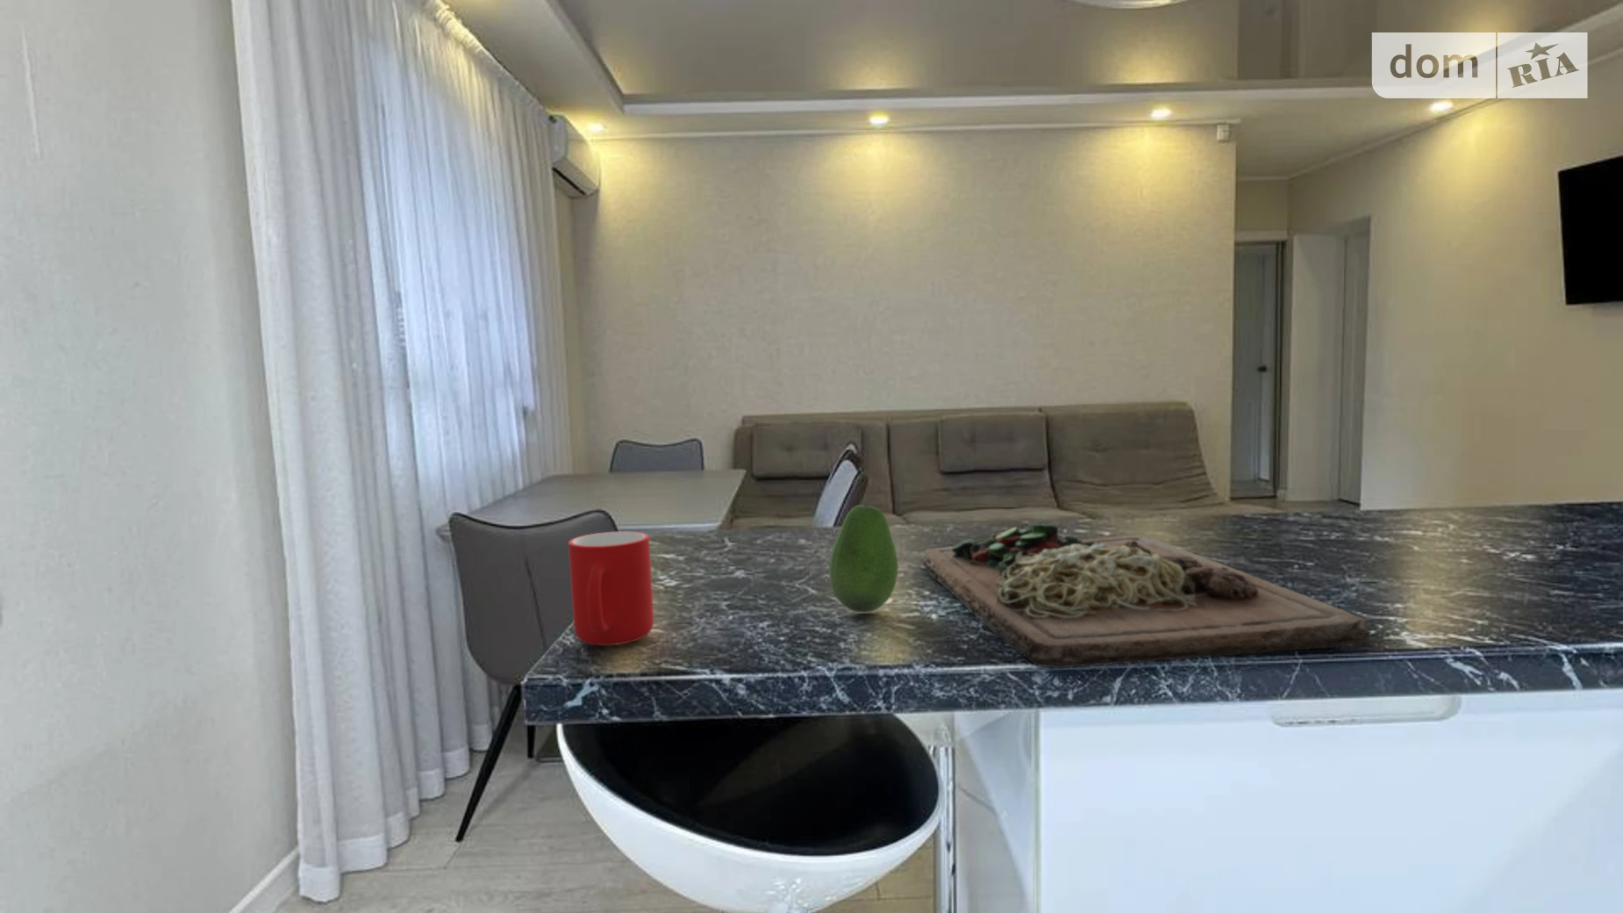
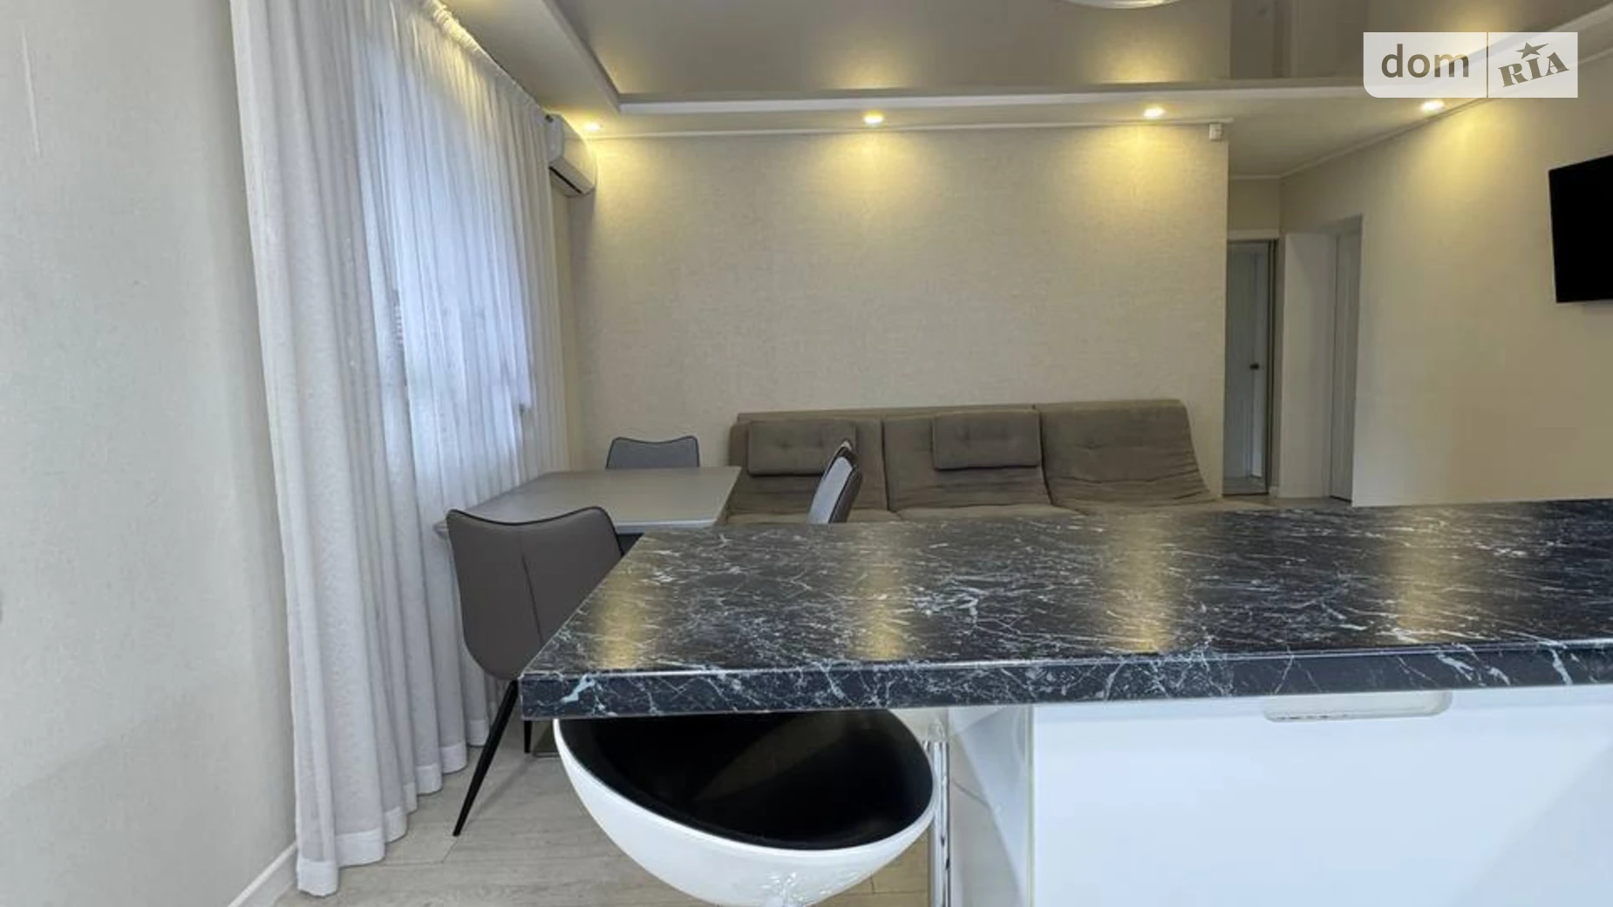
- cutting board (1102, 566)
- fruit (863, 557)
- cup (608, 593)
